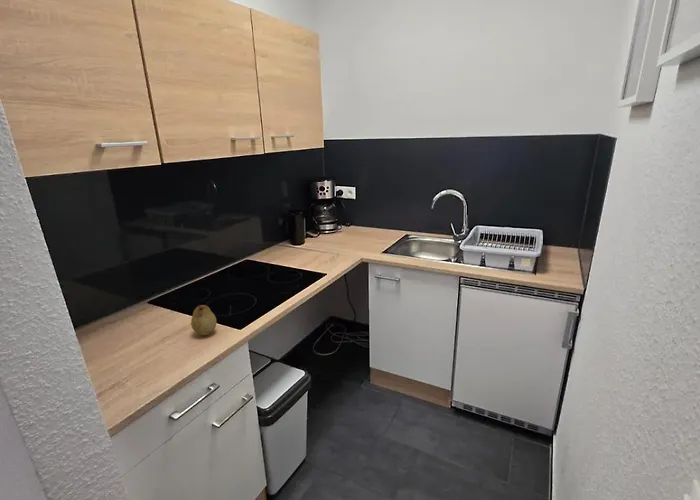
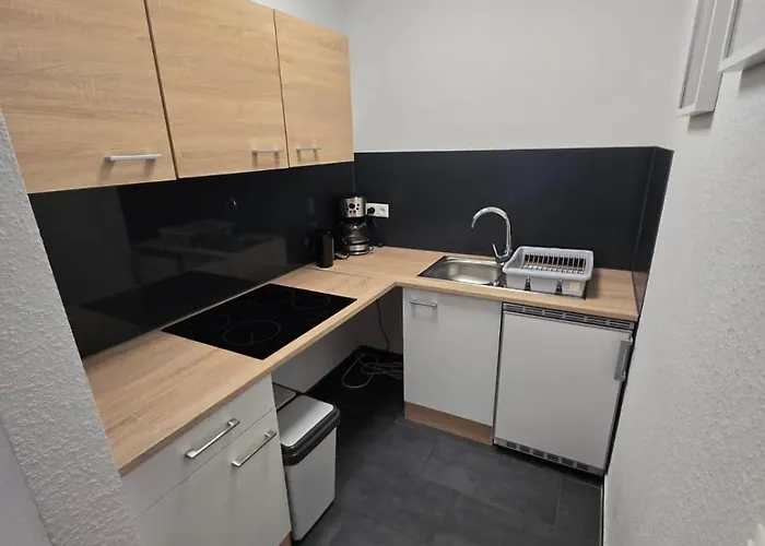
- fruit (202, 317)
